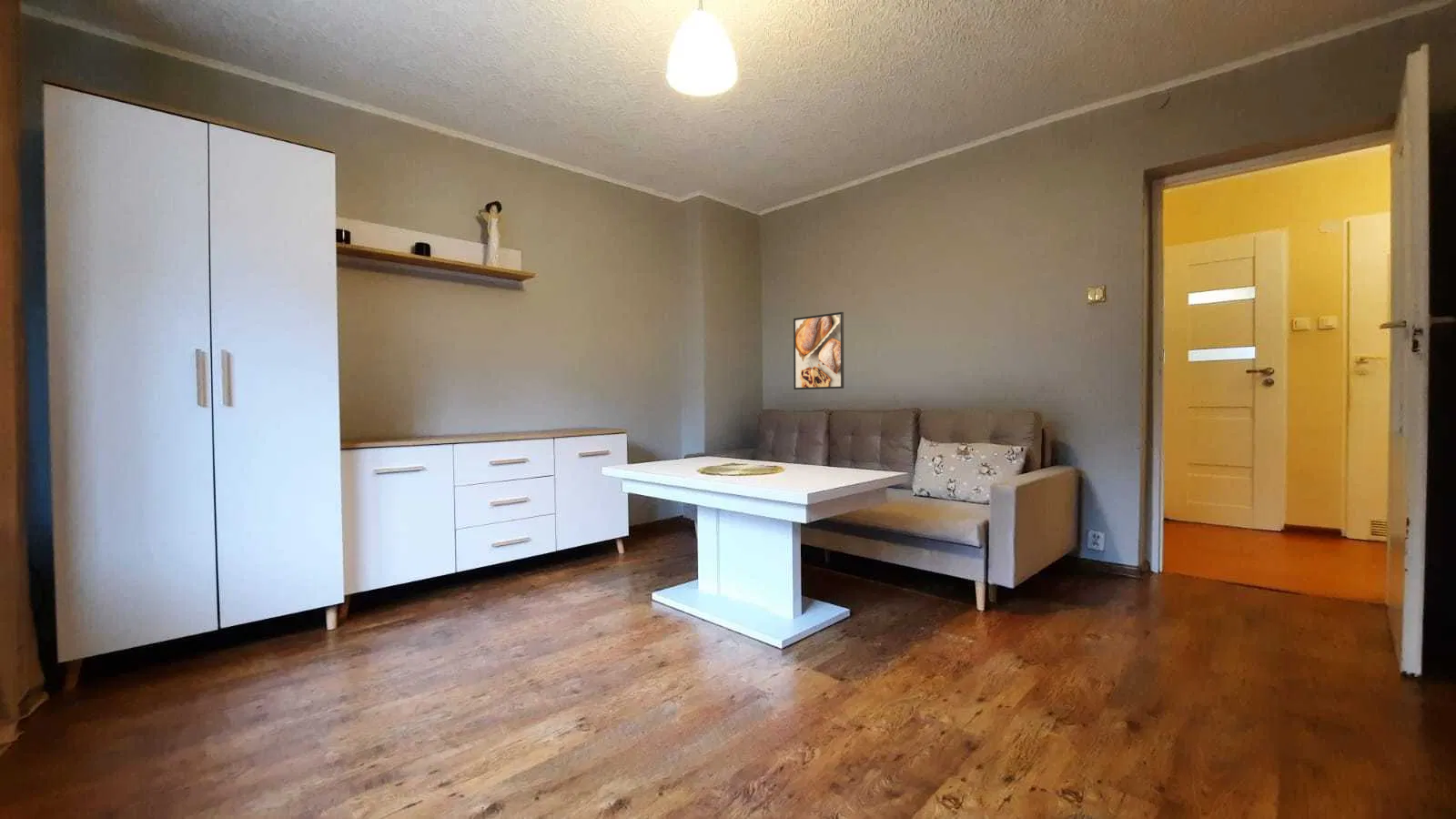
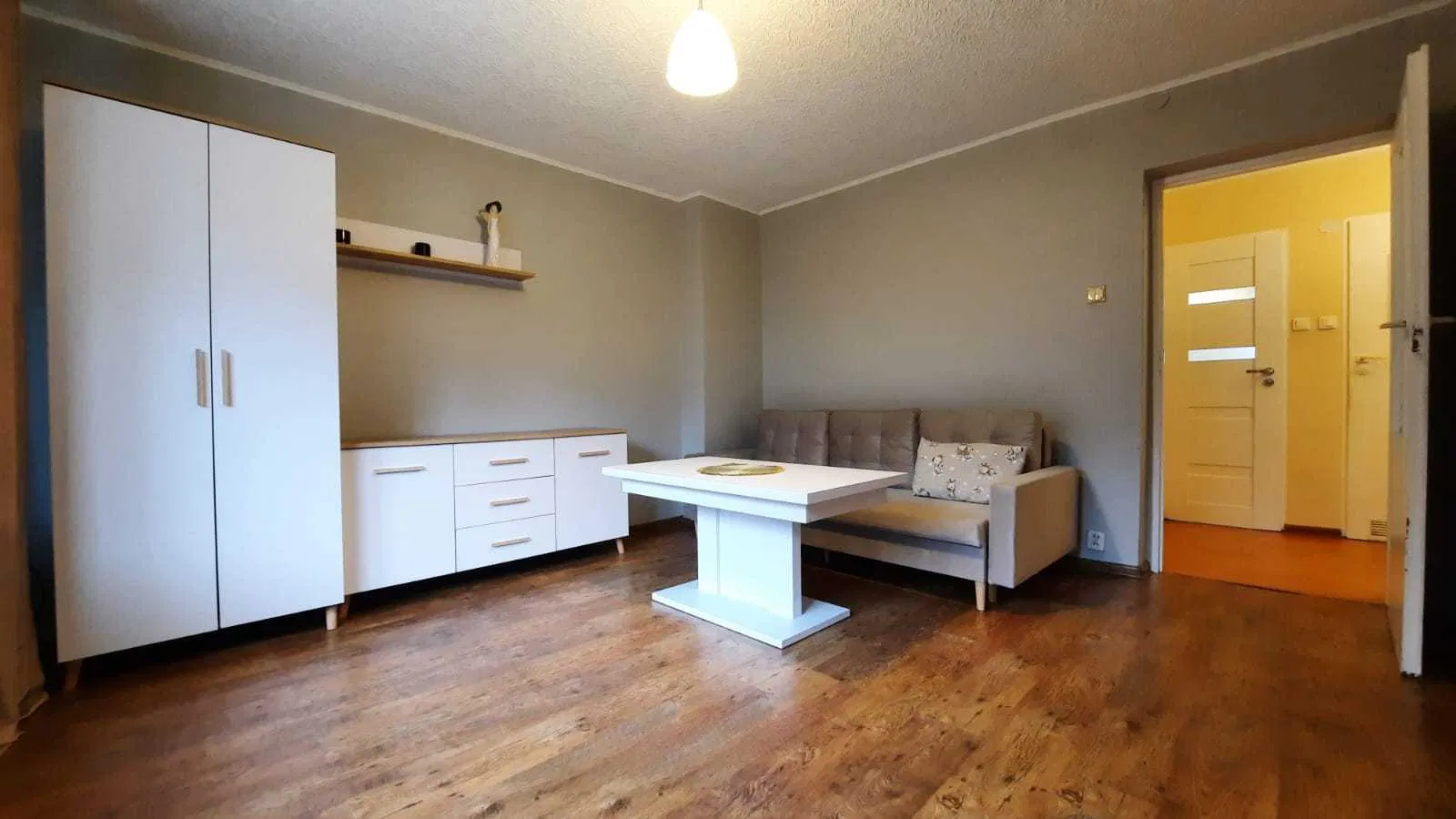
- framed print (817, 352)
